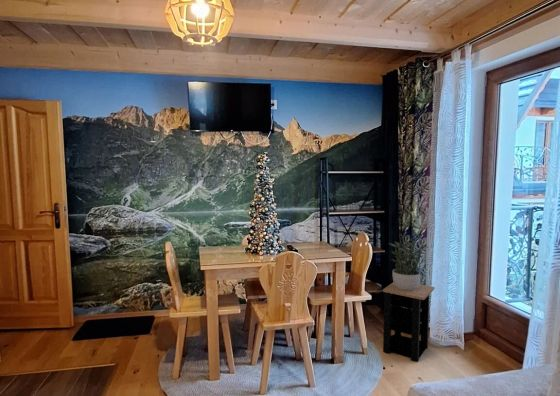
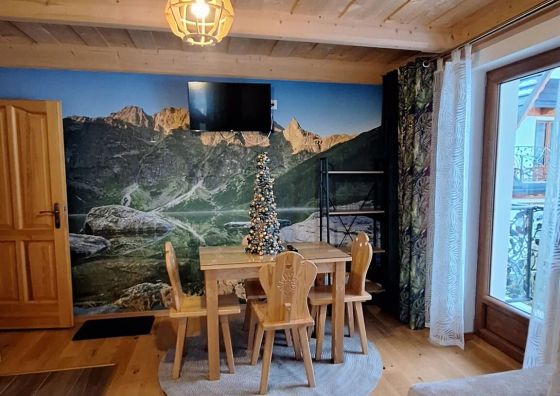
- potted plant (408, 263)
- side table (407, 319)
